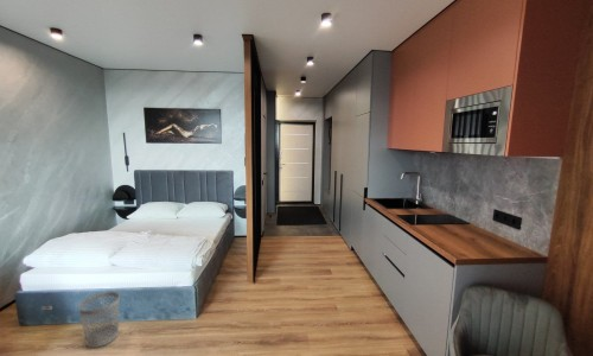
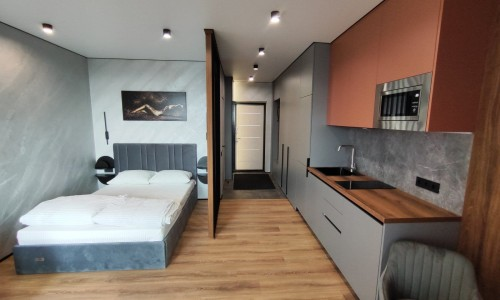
- wastebasket (101, 319)
